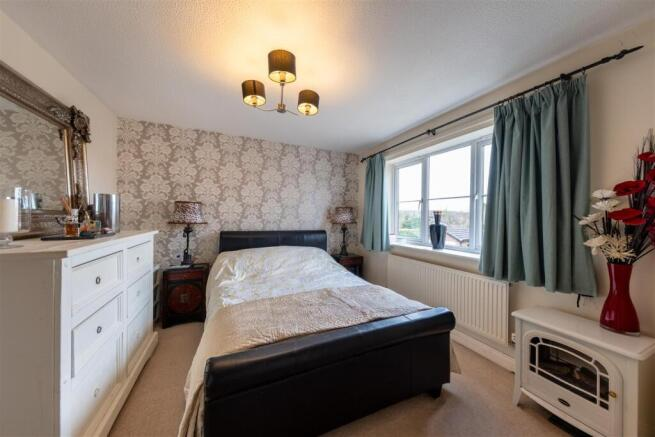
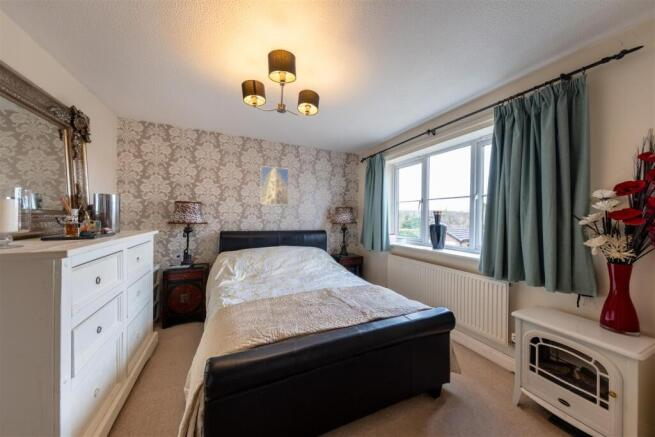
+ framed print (274, 186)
